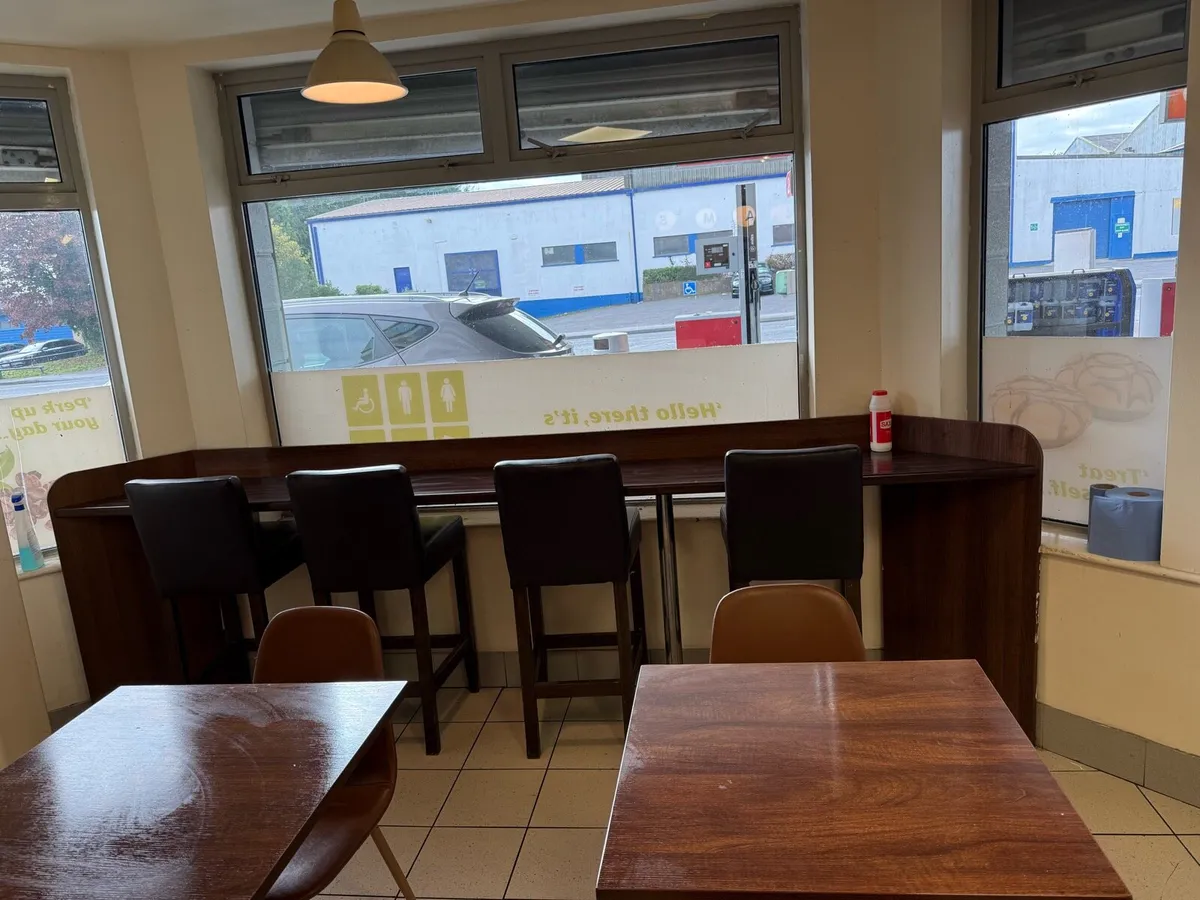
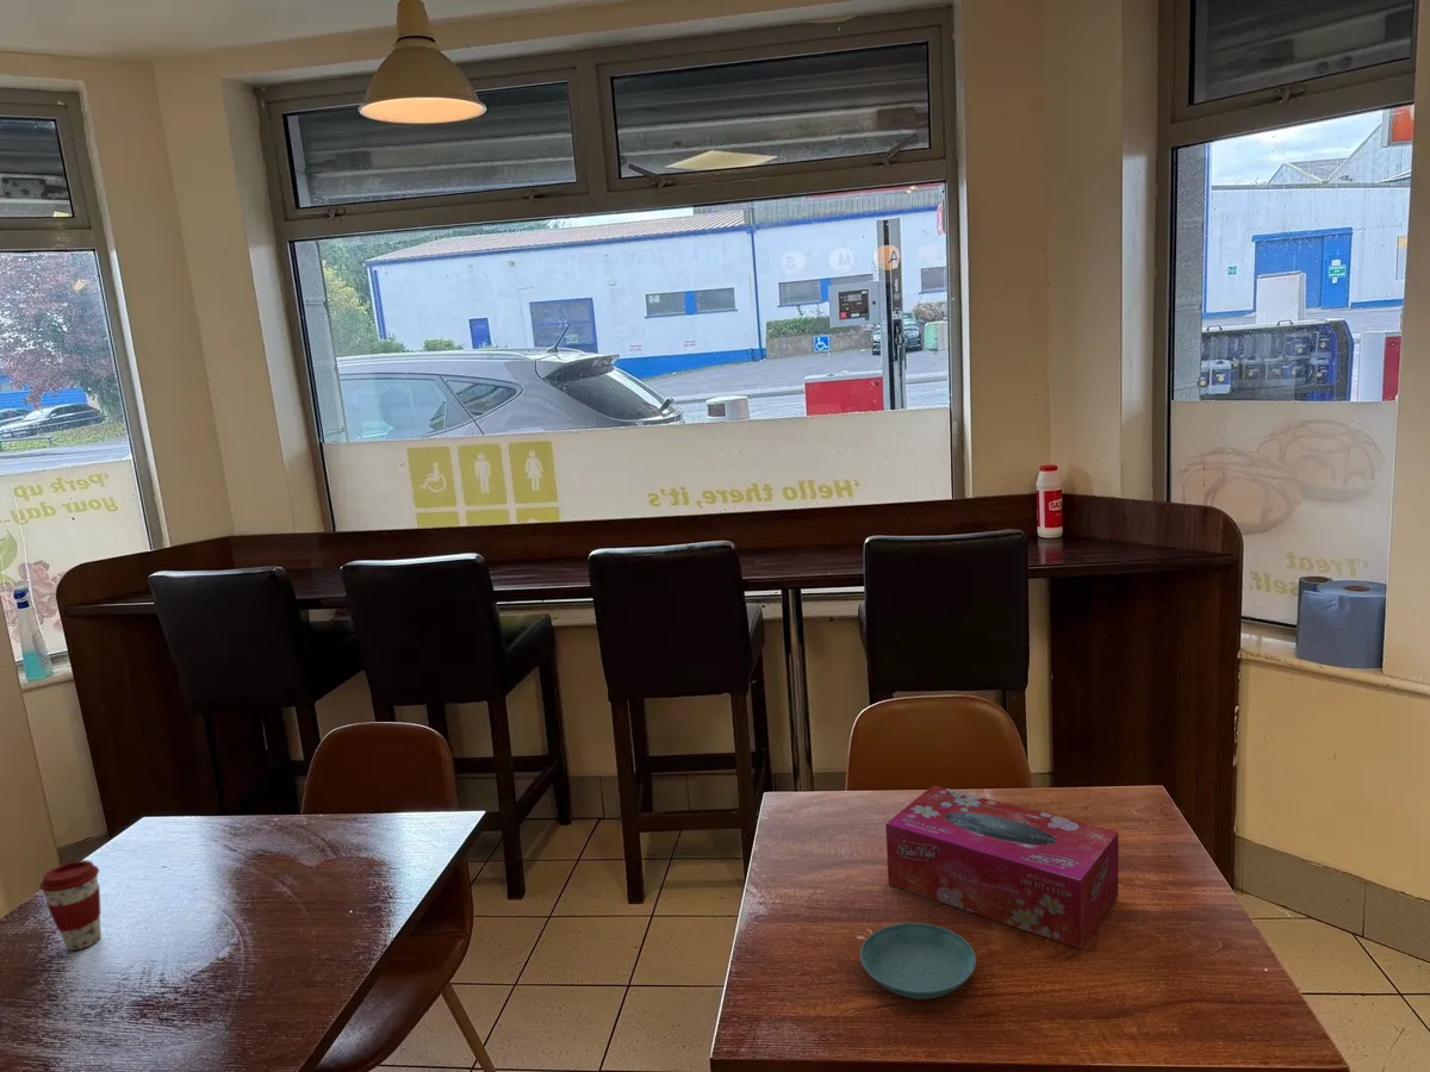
+ coffee cup (75, 905)
+ saucer (918, 964)
+ tissue box (999, 859)
